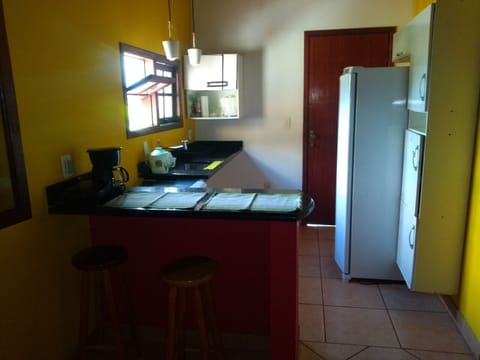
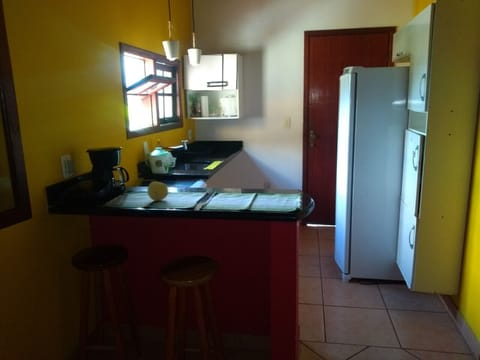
+ fruit (157, 190)
